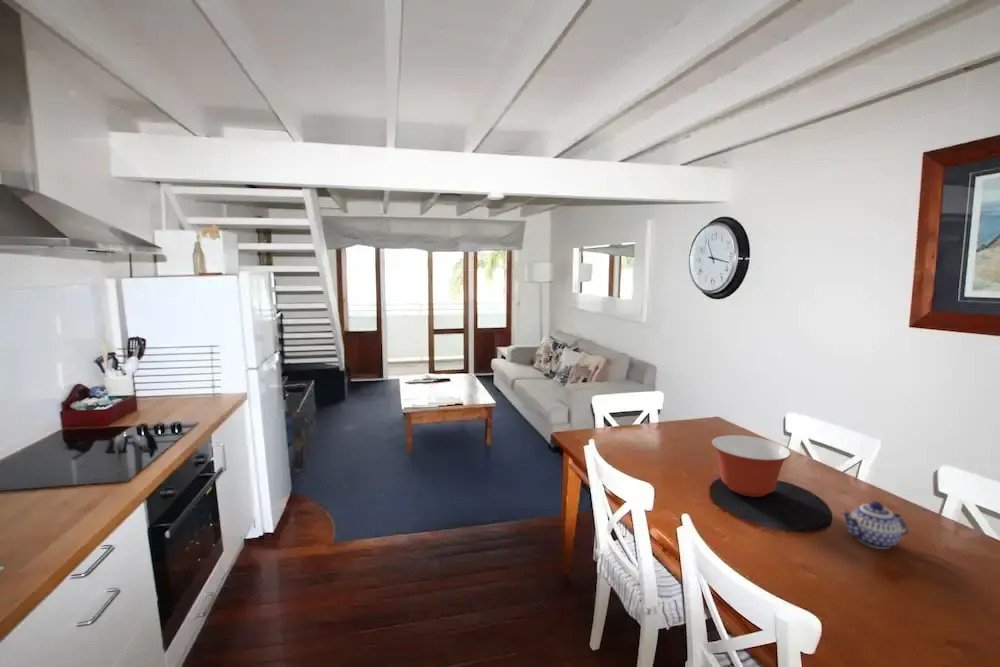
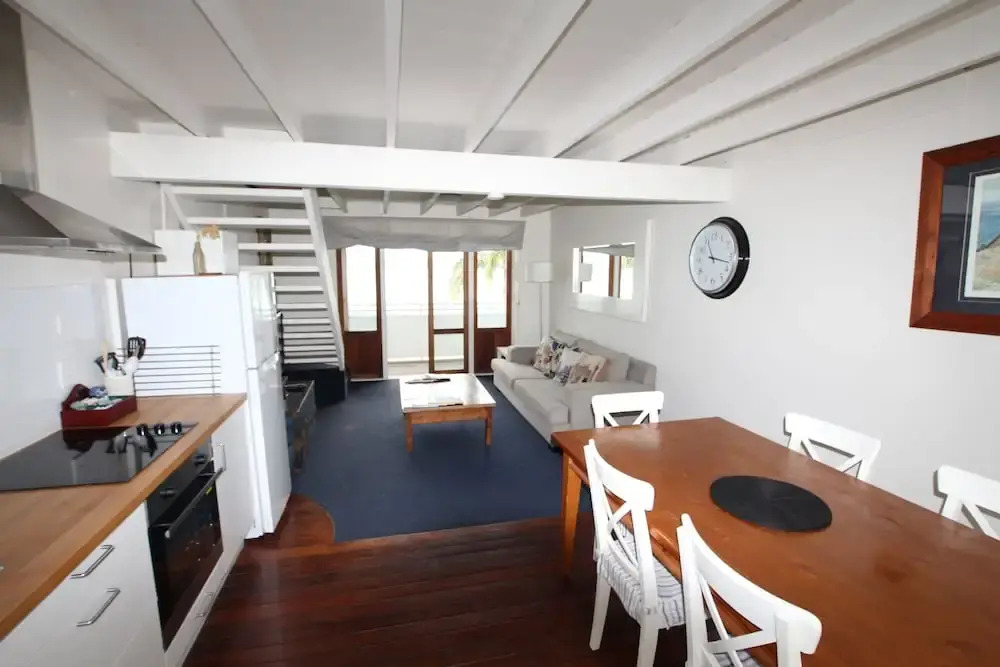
- mixing bowl (748, 467)
- teapot (874, 521)
